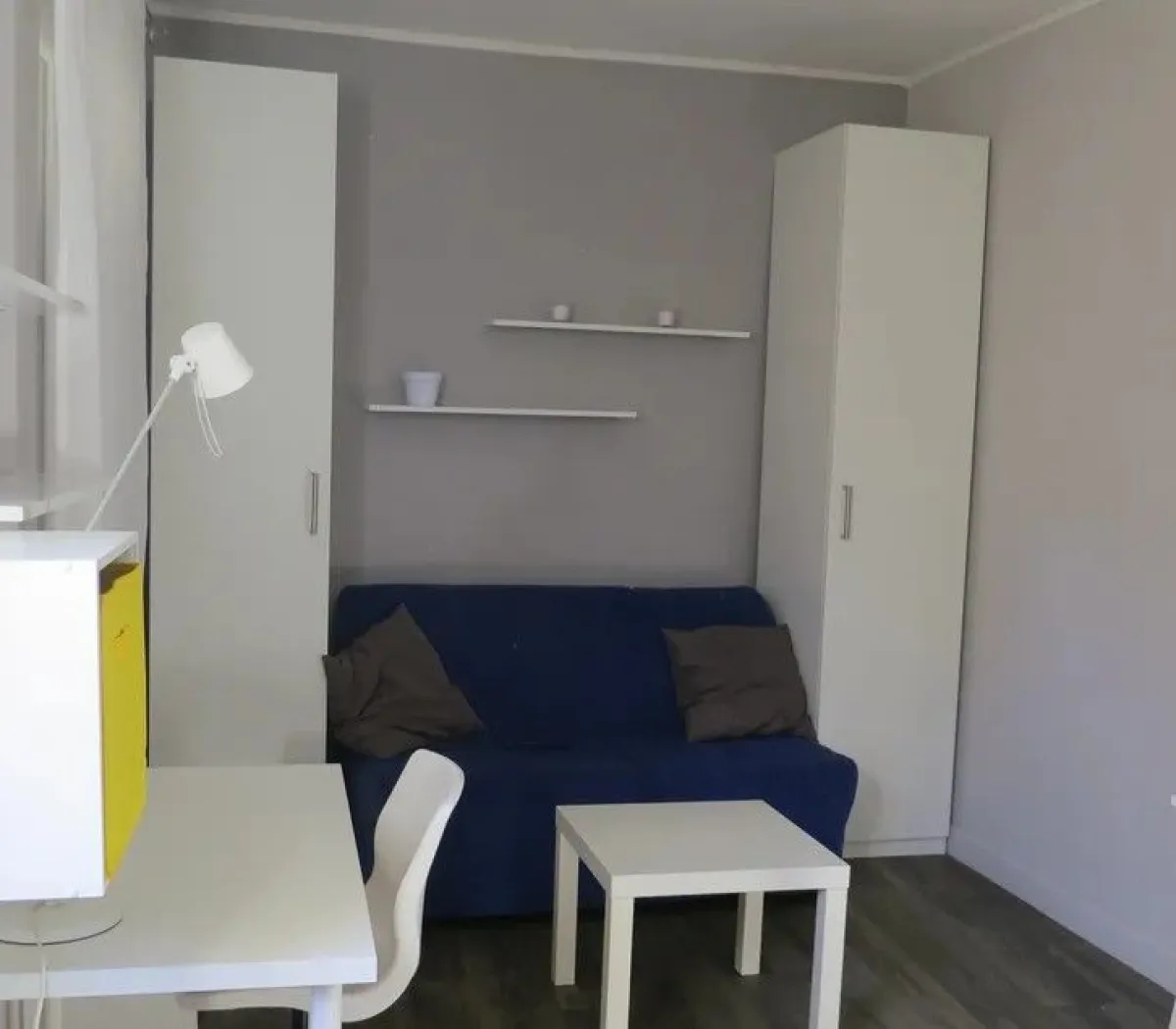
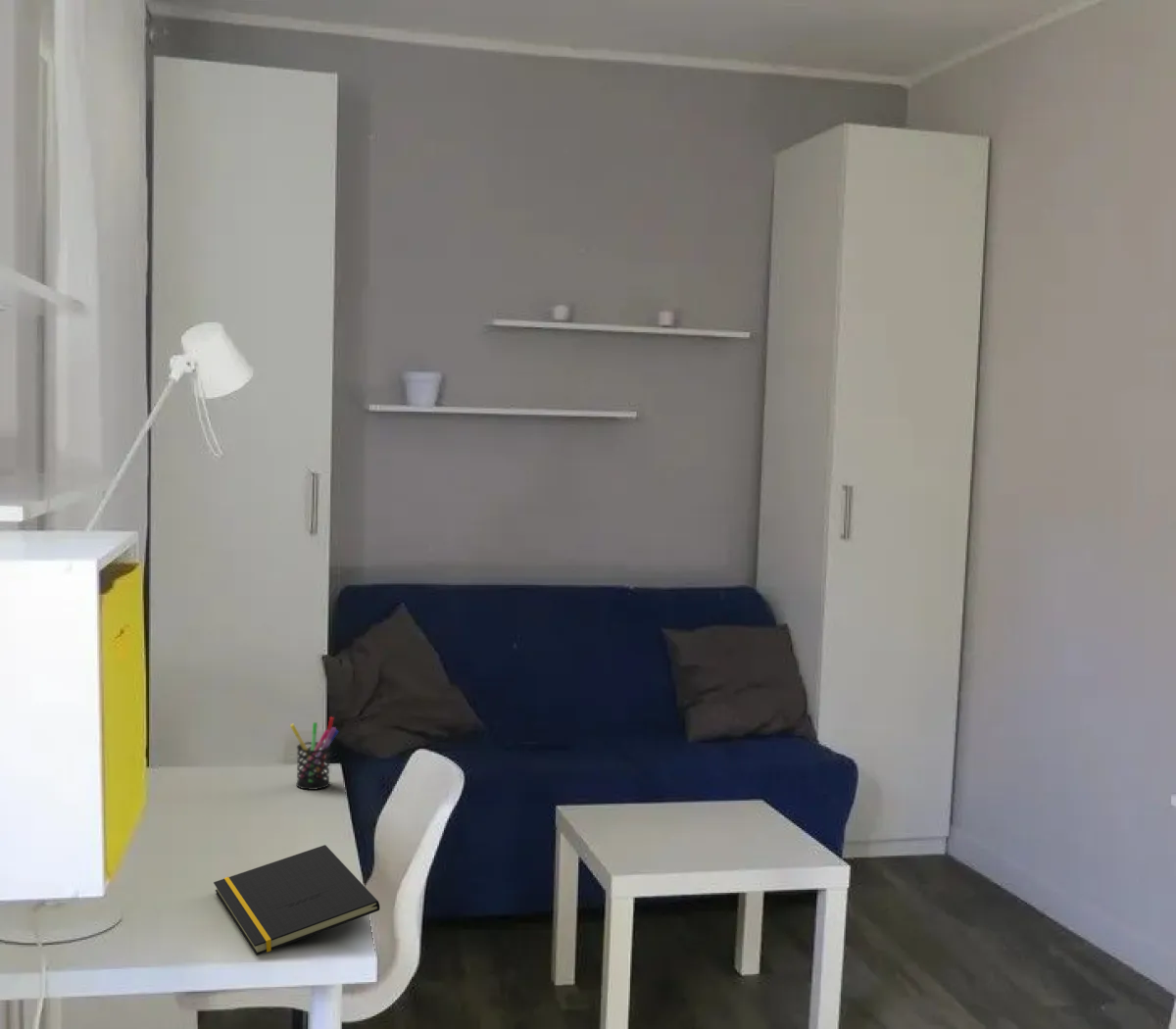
+ pen holder (316, 750)
+ notepad (293, 896)
